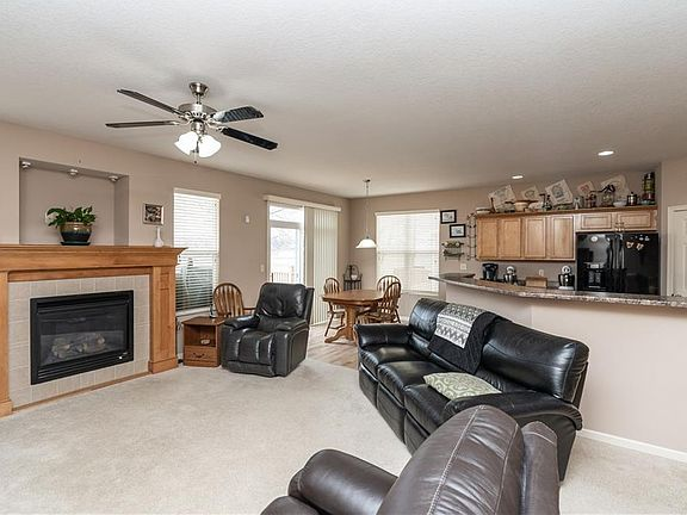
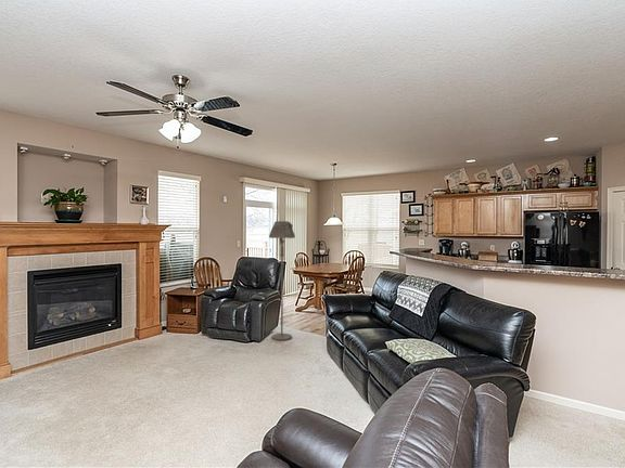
+ floor lamp (281, 278)
